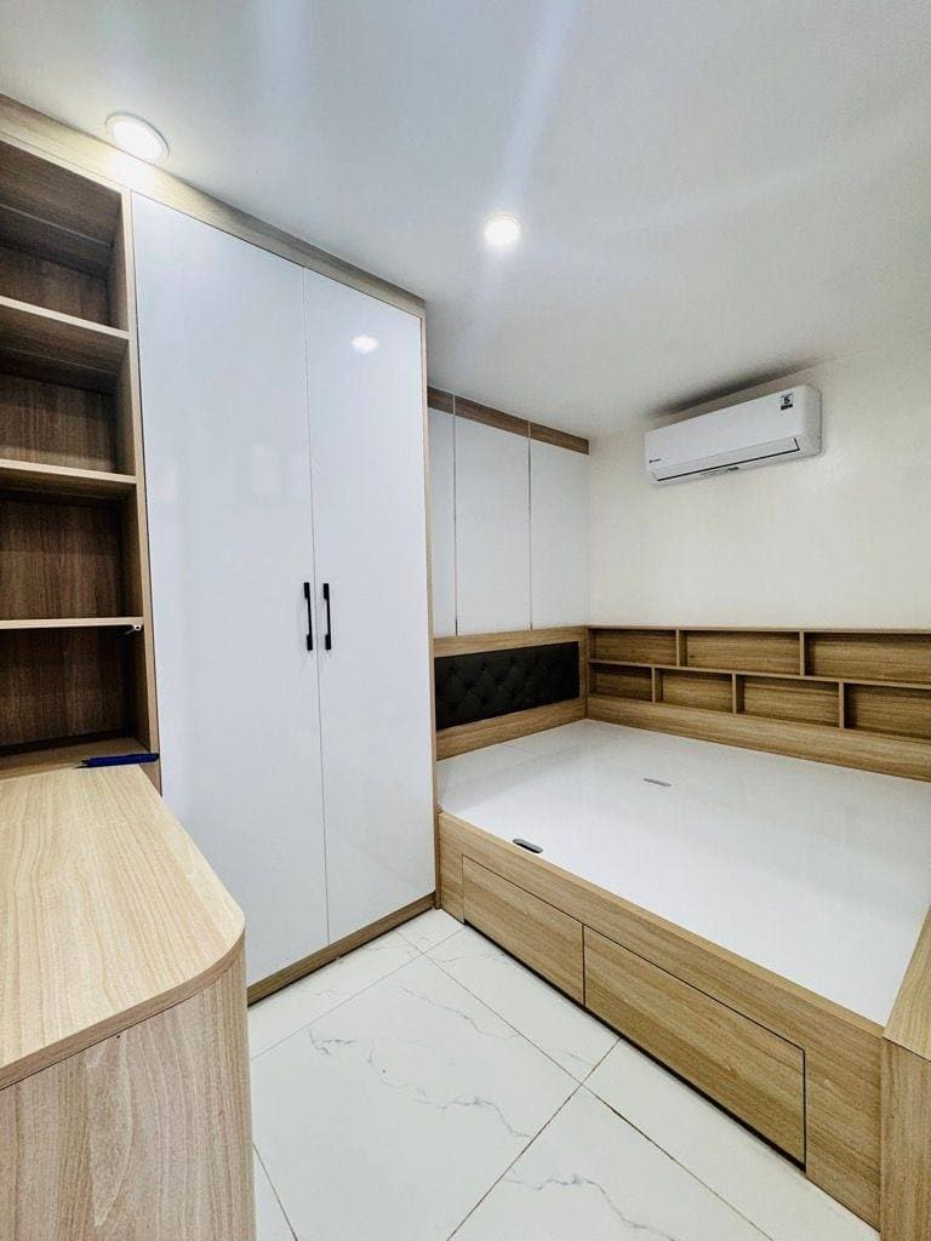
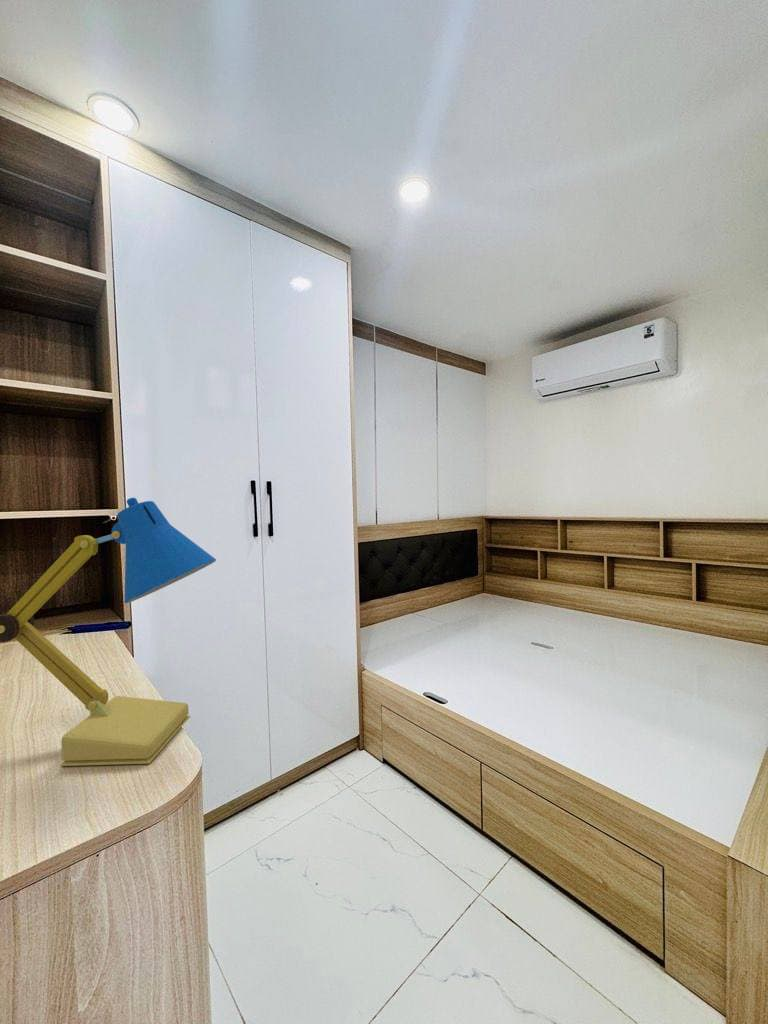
+ desk lamp (125, 602)
